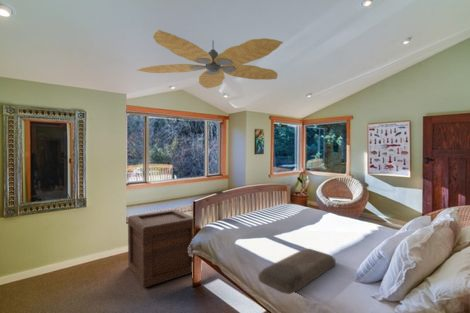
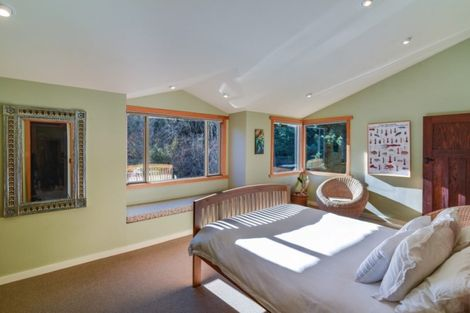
- ceiling fan (210, 57)
- cushion (299, 266)
- wooden crate (162, 243)
